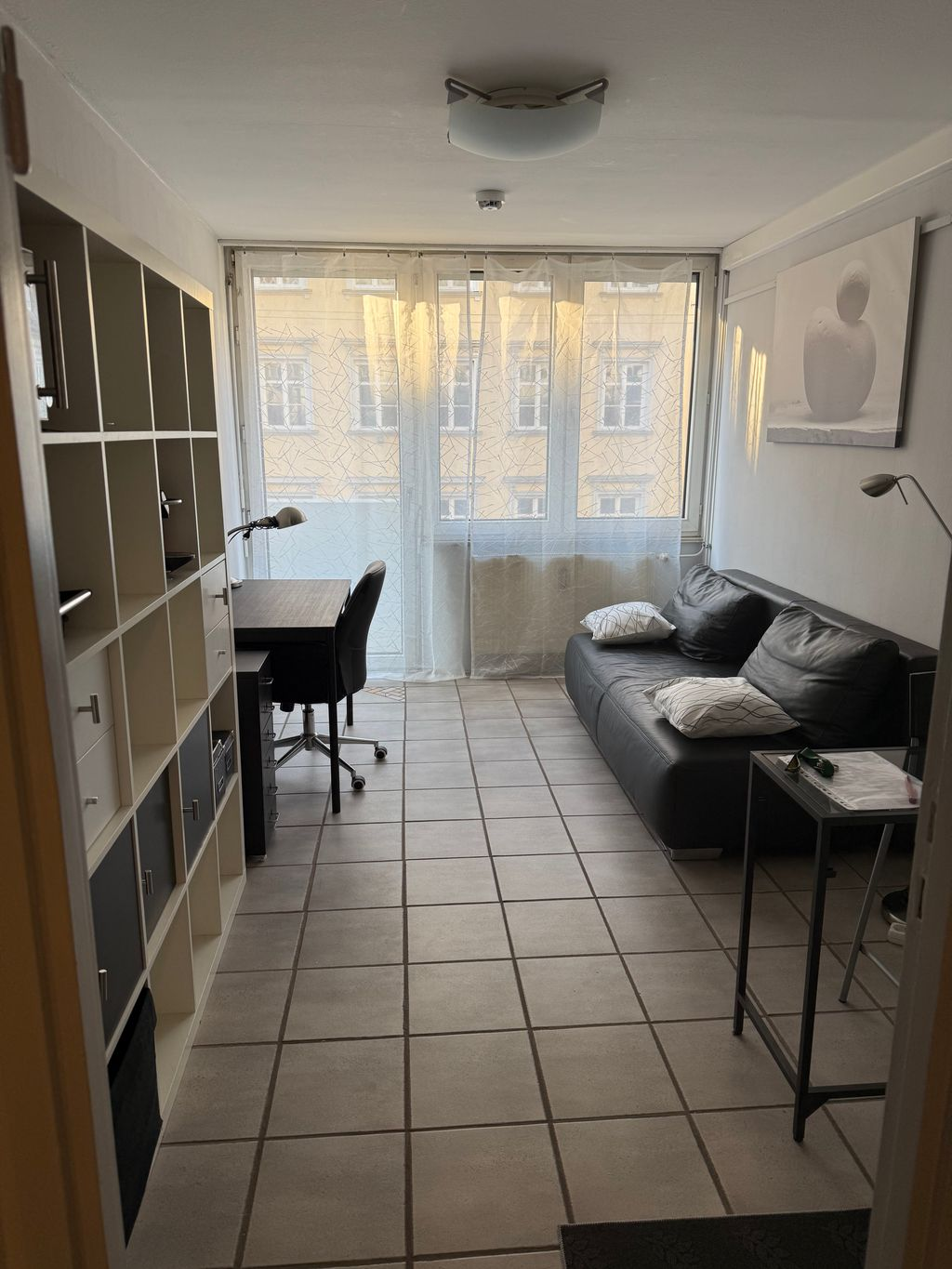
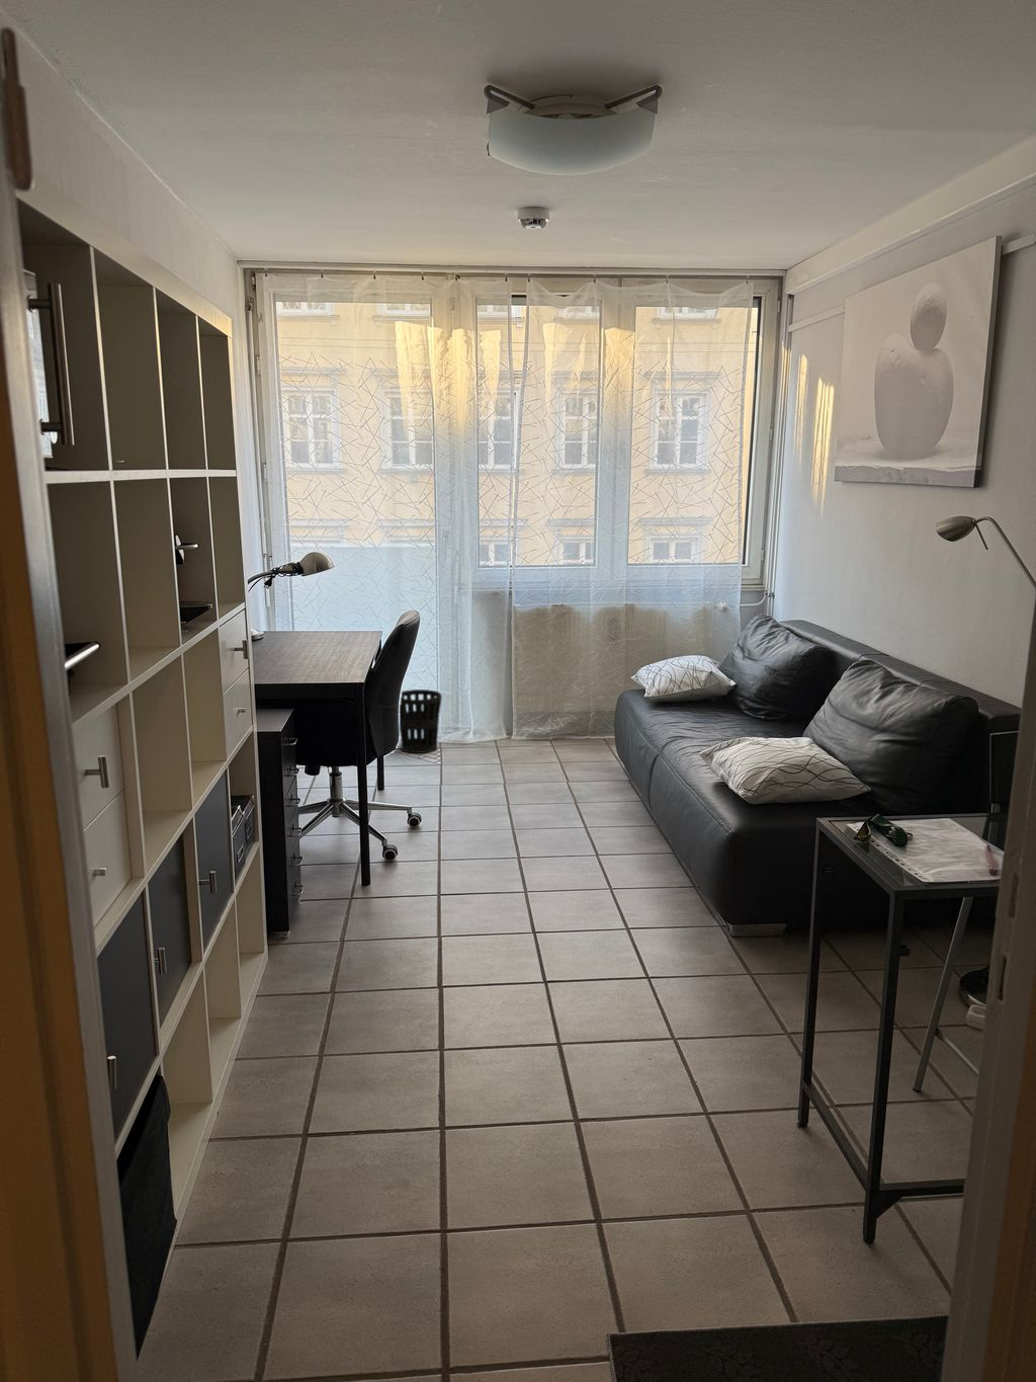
+ wastebasket (419, 721)
